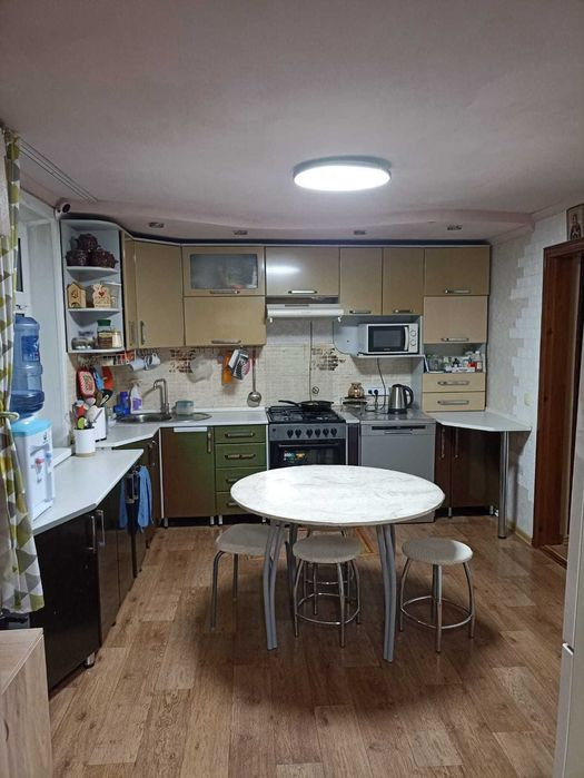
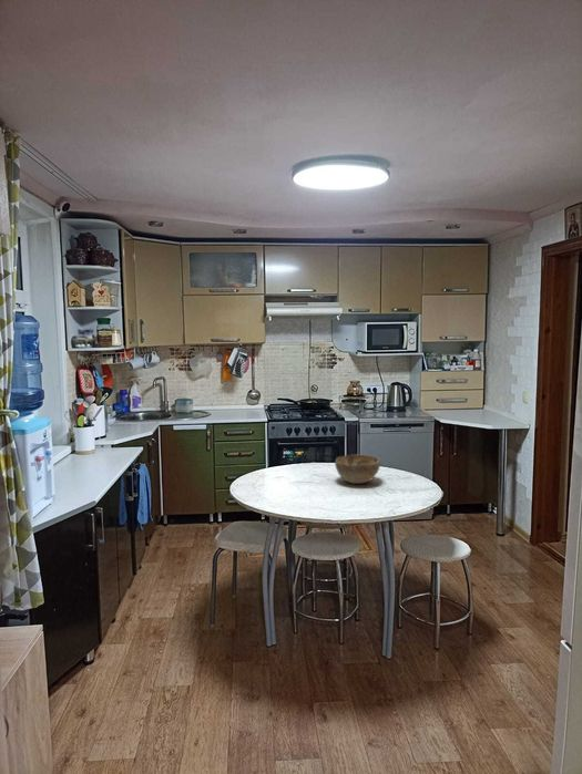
+ decorative bowl (357, 469)
